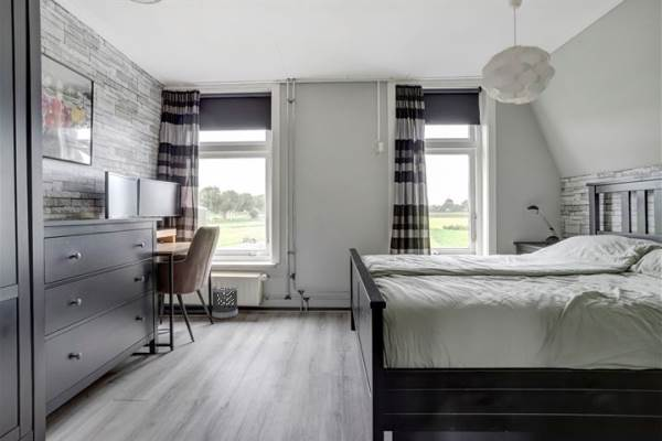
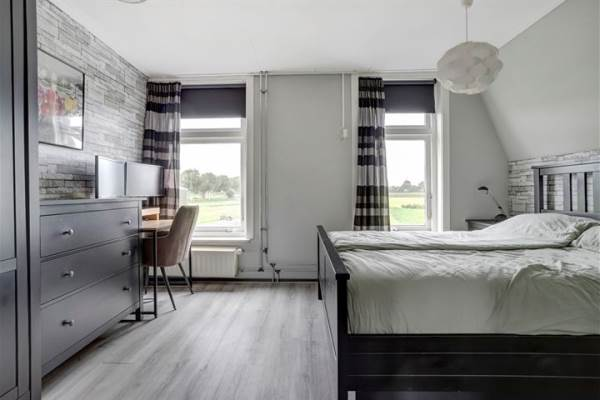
- wastebasket (225, 301)
